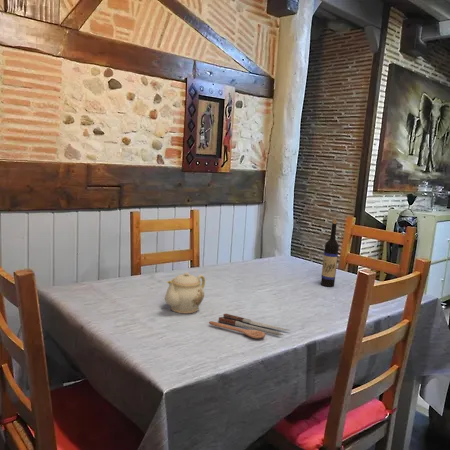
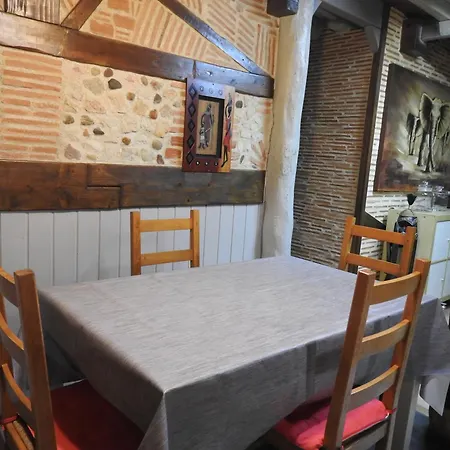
- spoon (249, 327)
- teapot (186, 290)
- wine bottle (331, 252)
